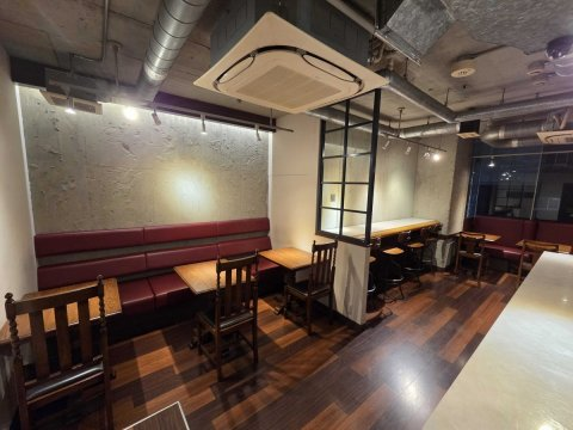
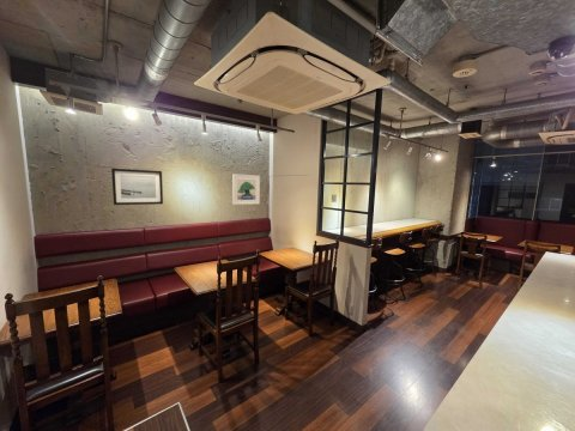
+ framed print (246, 189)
+ wall art (138, 187)
